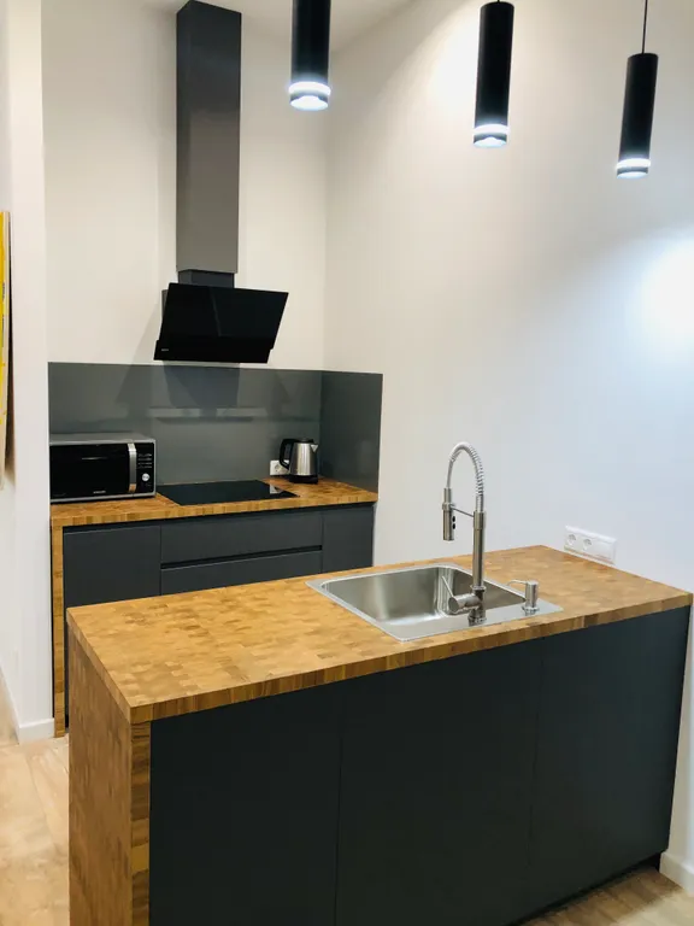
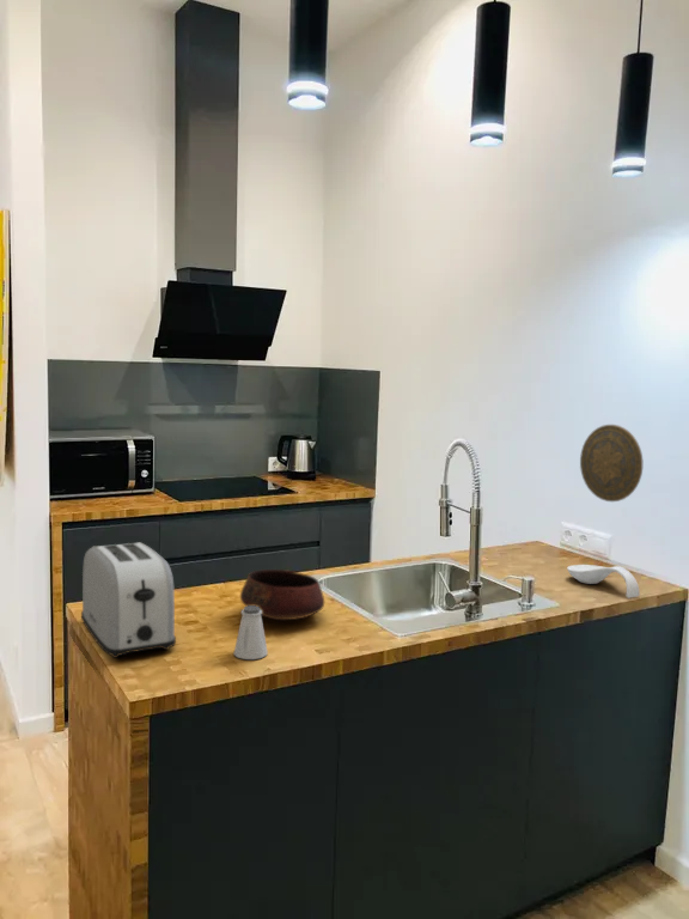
+ decorative plate (608, 463)
+ spoon rest (603, 574)
+ saltshaker (250, 631)
+ toaster (127, 594)
+ bowl (282, 596)
